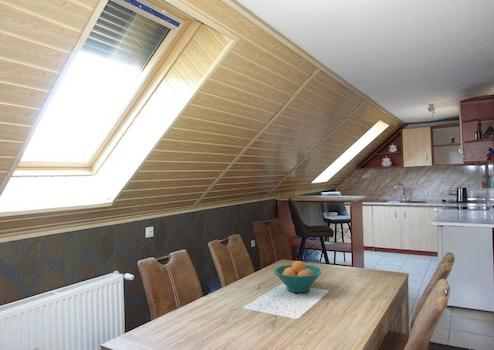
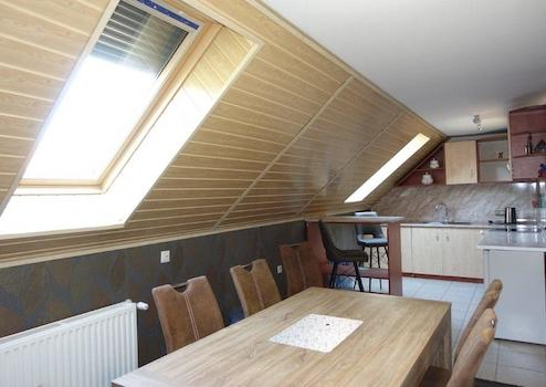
- fruit bowl (297, 275)
